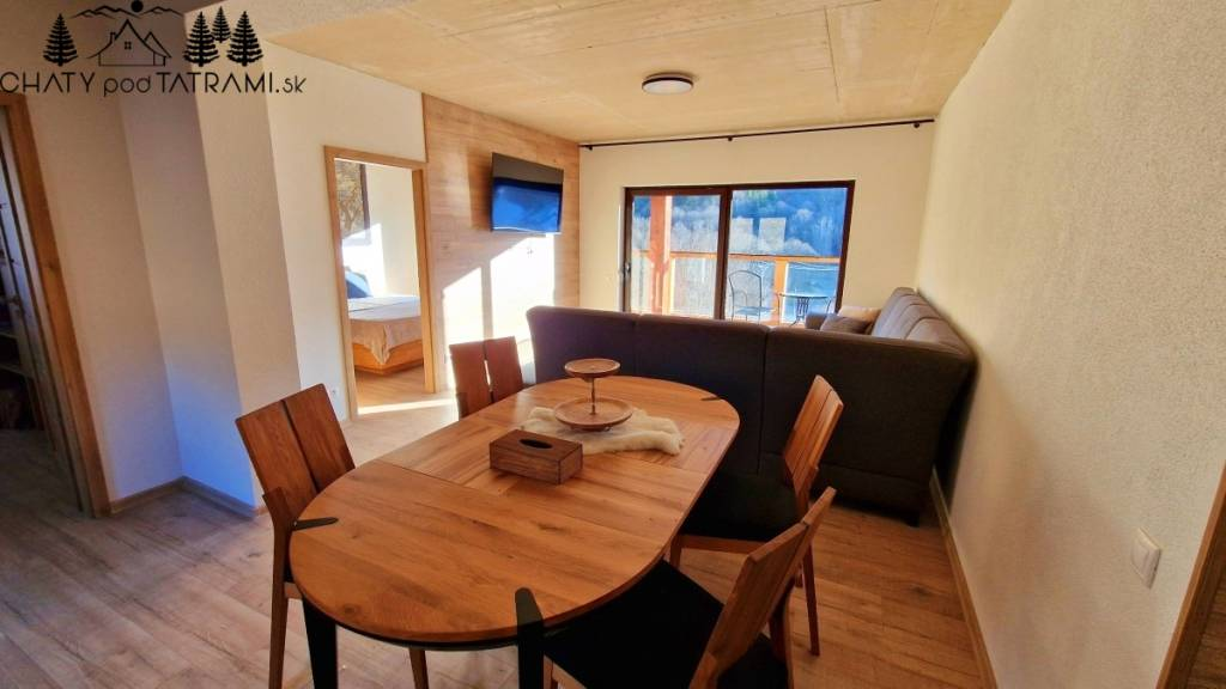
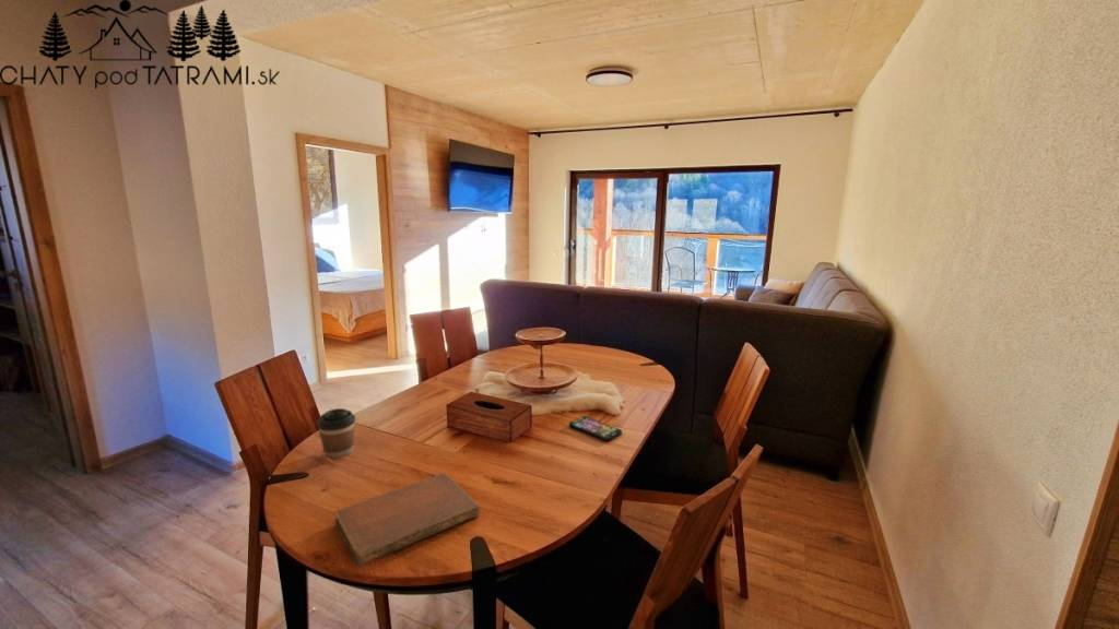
+ notebook (408, 513)
+ coffee cup (337, 430)
+ smartphone (594, 428)
